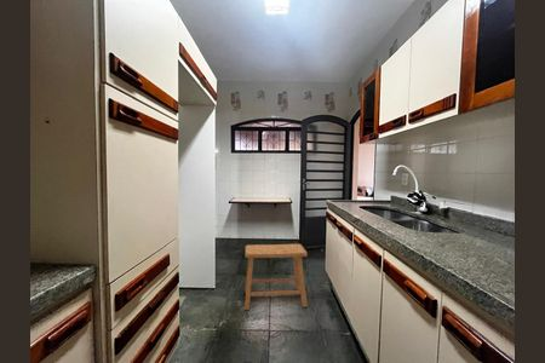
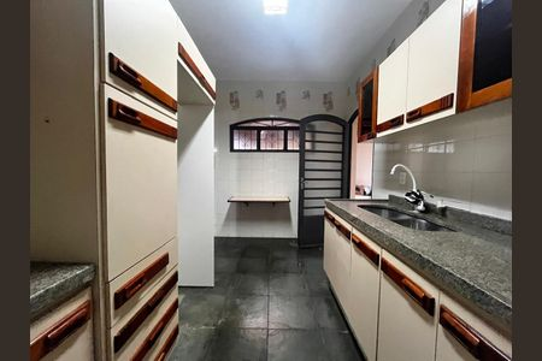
- stool (274, 278)
